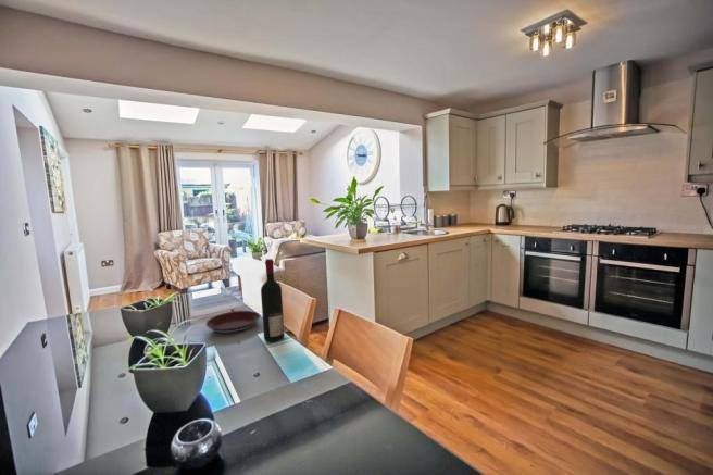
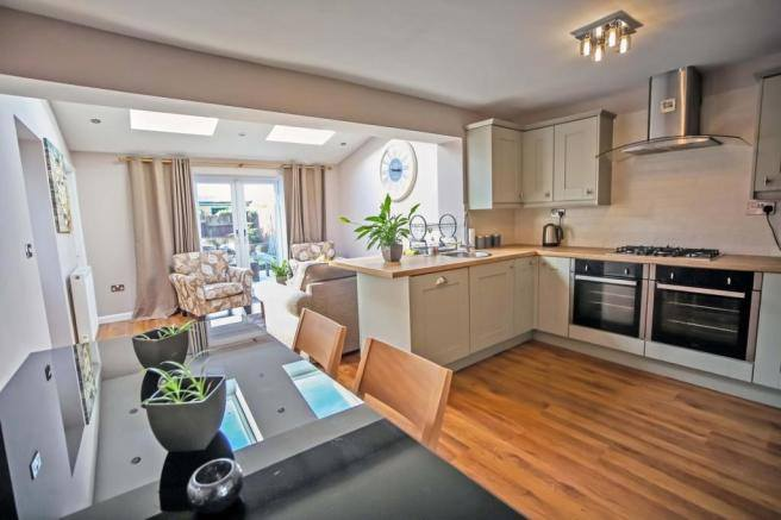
- plate (234, 323)
- alcohol (272, 299)
